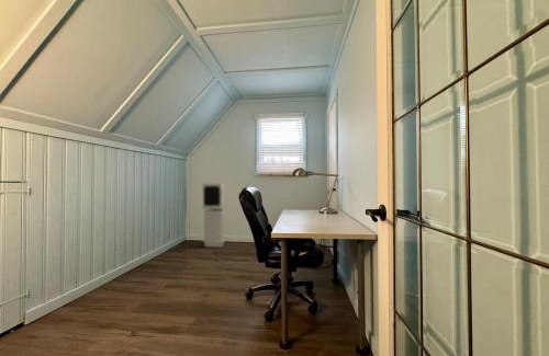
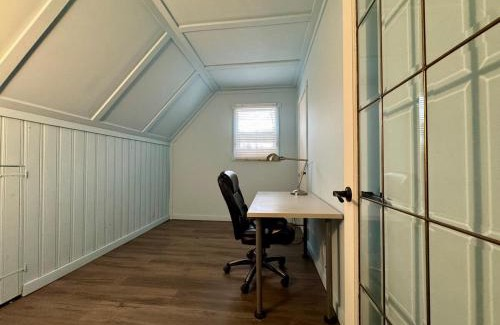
- air purifier (215, 214)
